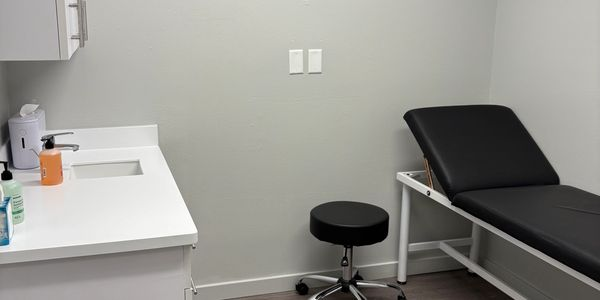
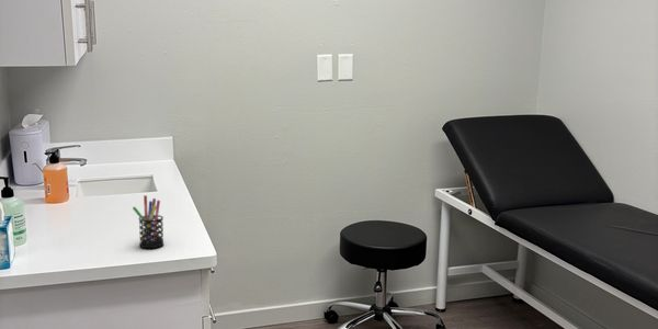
+ pen holder (147, 220)
